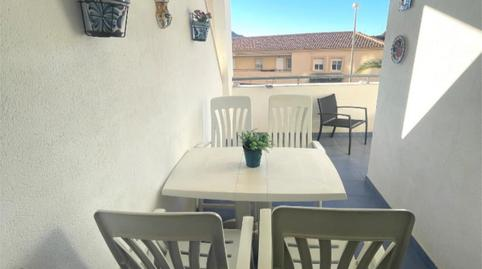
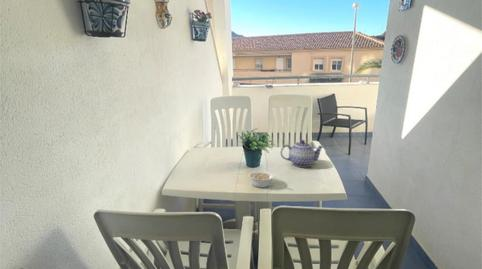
+ legume (262, 178)
+ teapot (302, 152)
